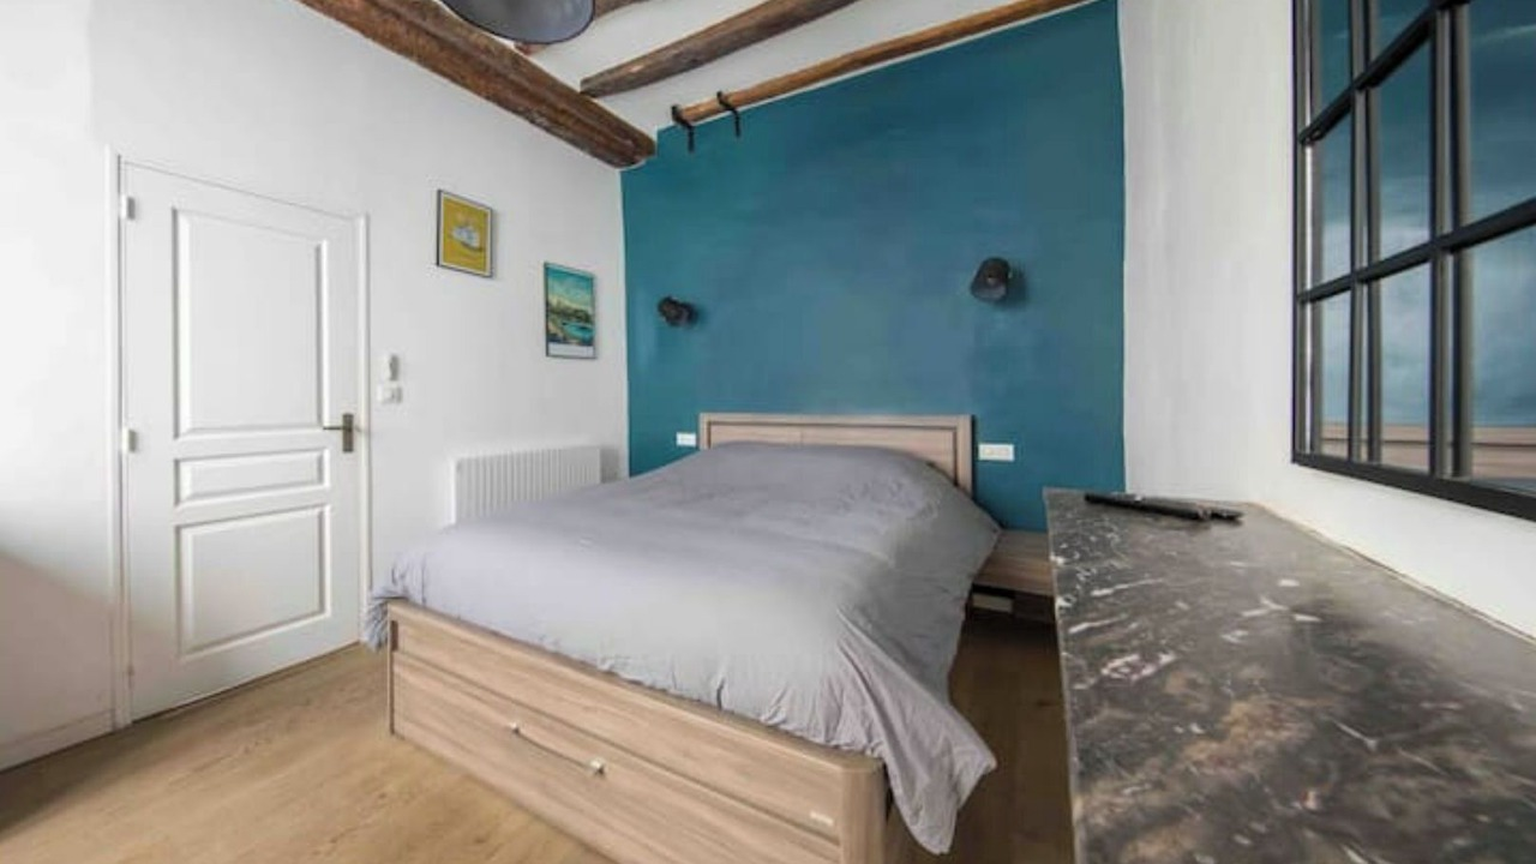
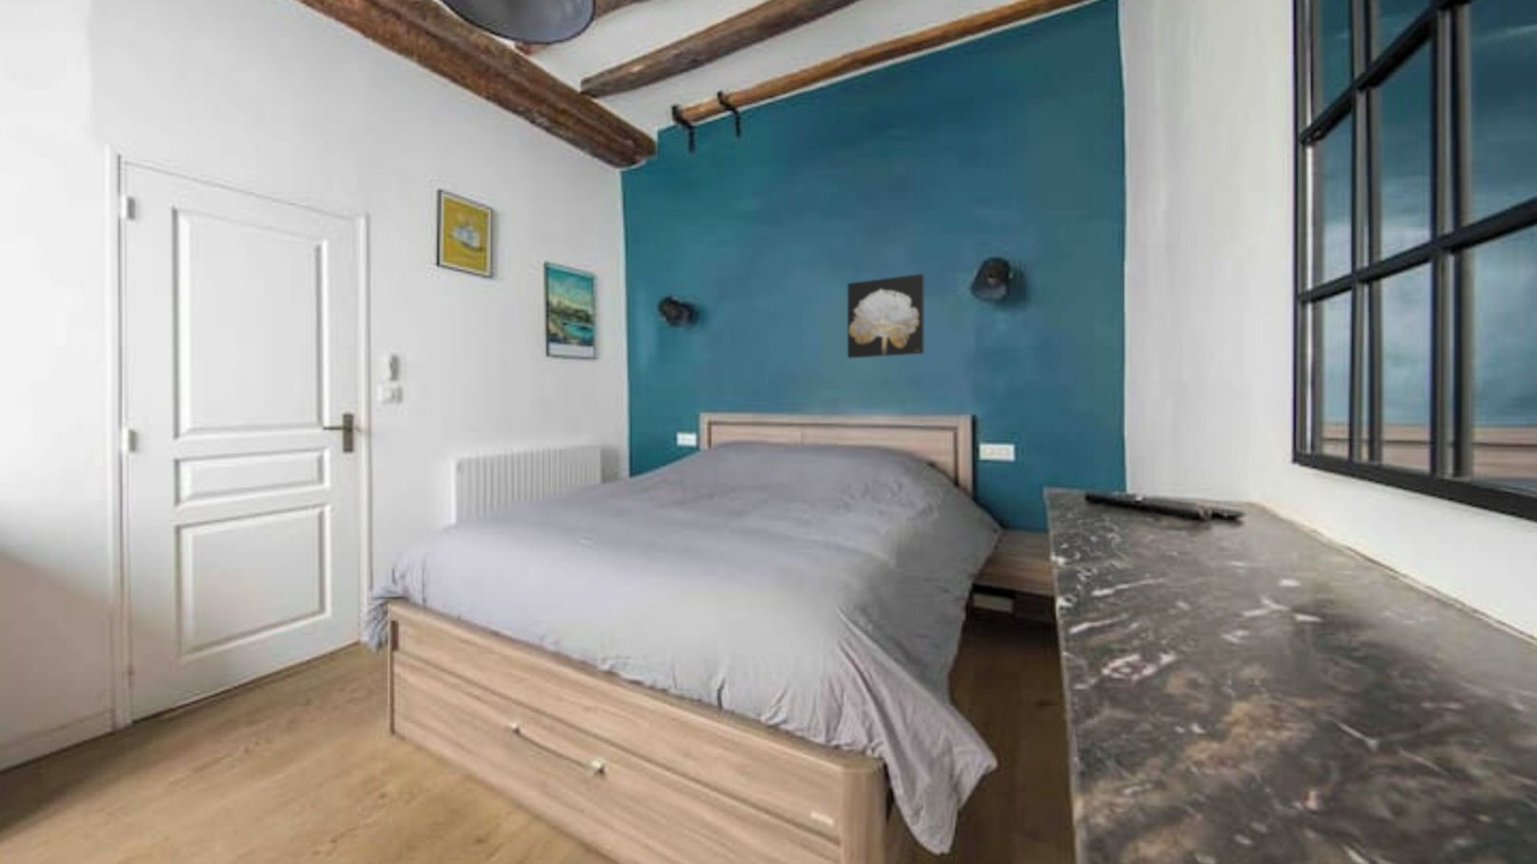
+ wall art (884, 317)
